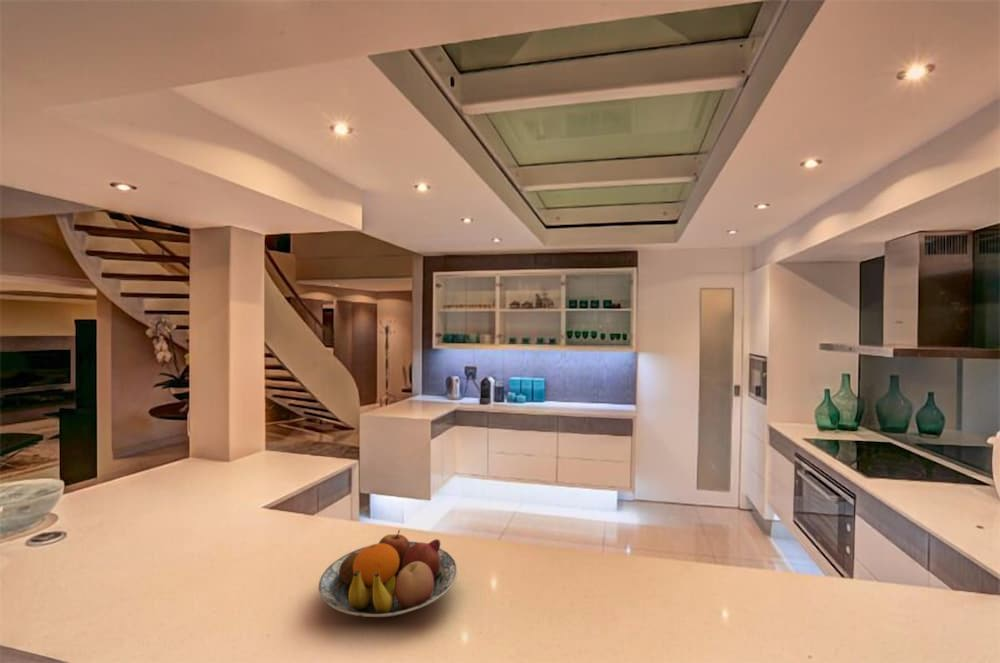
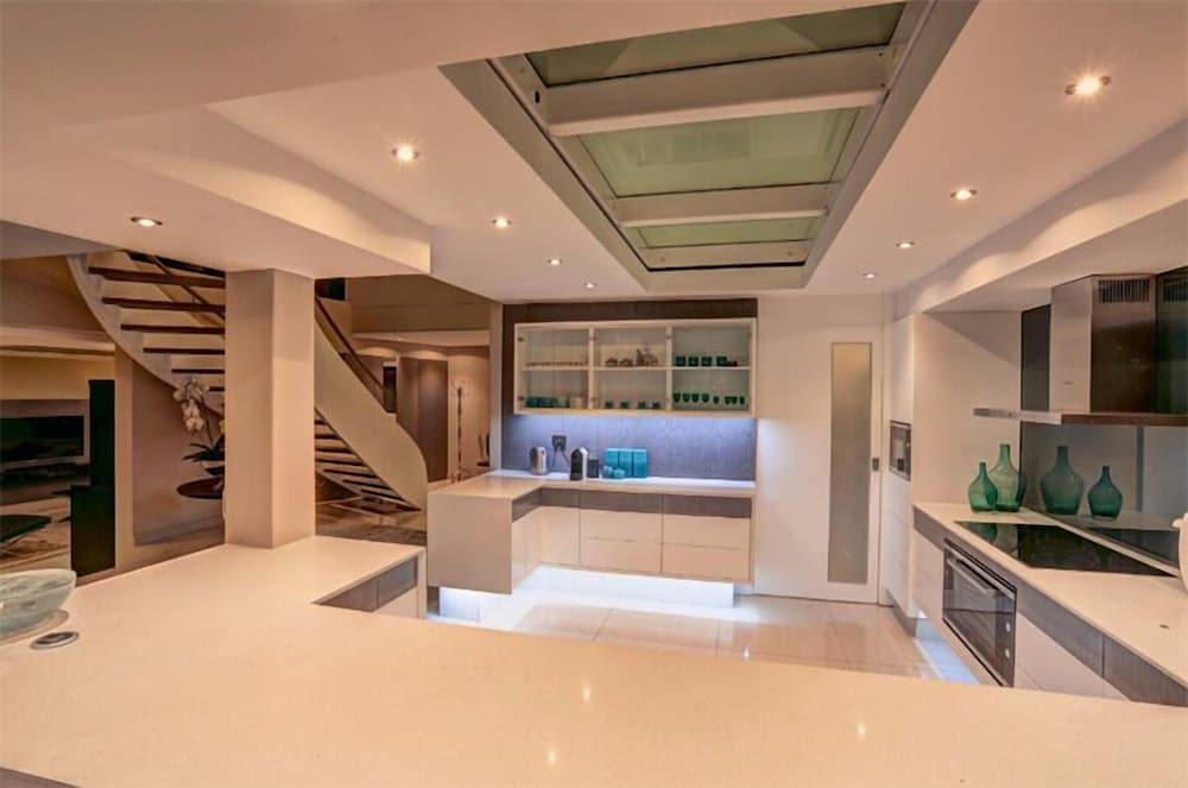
- fruit bowl (390, 567)
